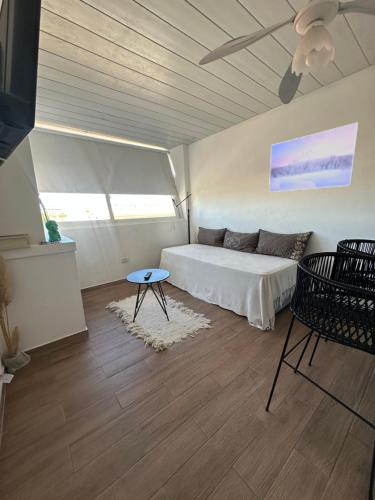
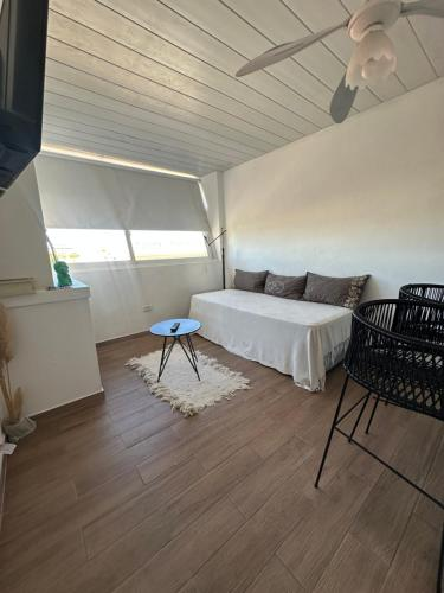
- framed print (306, 163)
